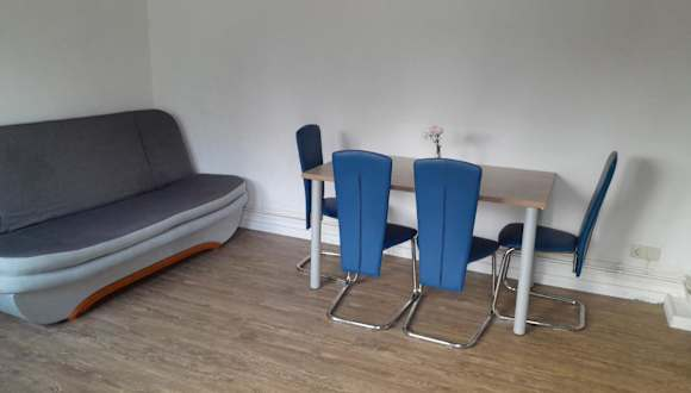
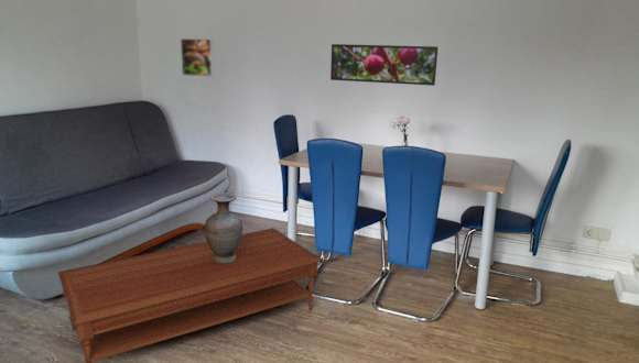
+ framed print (196, 57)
+ coffee table (196, 292)
+ vase (223, 228)
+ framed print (381, 64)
